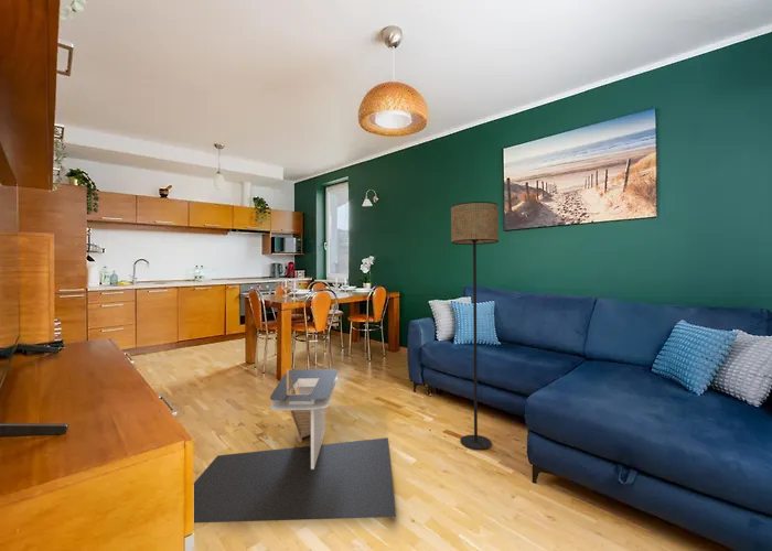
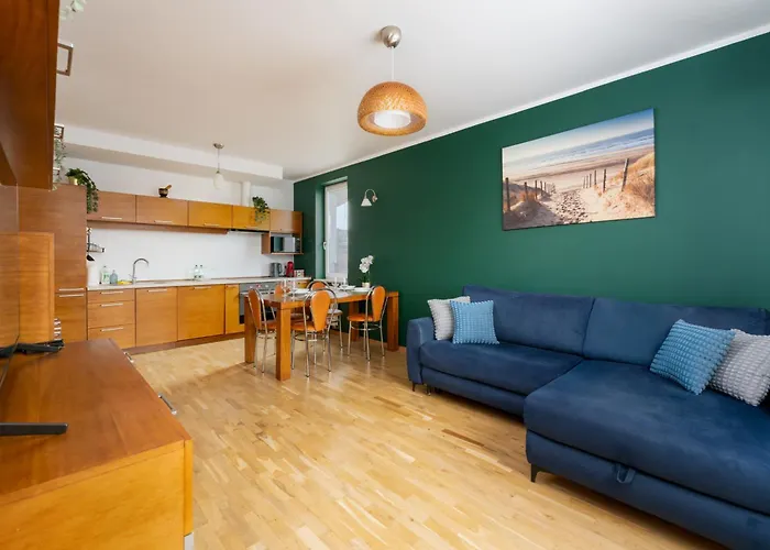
- coffee table (305, 403)
- floor lamp (474, 324)
